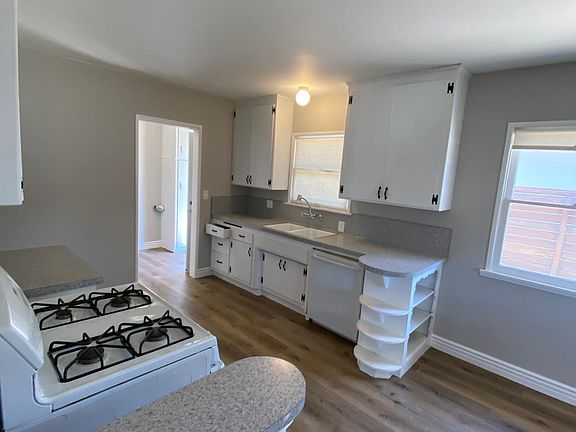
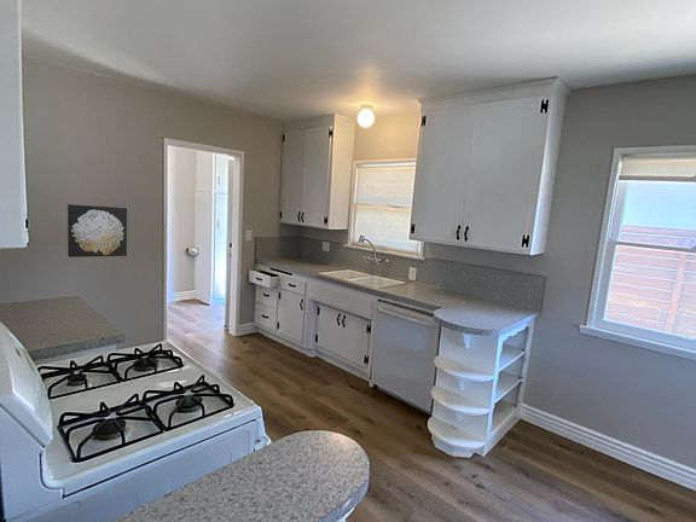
+ wall art (98, 231)
